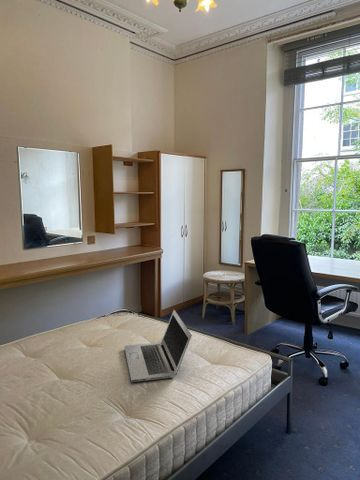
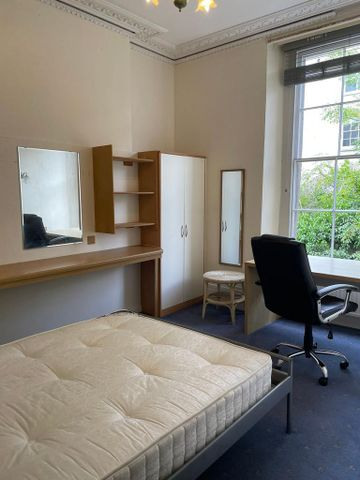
- laptop (155, 343)
